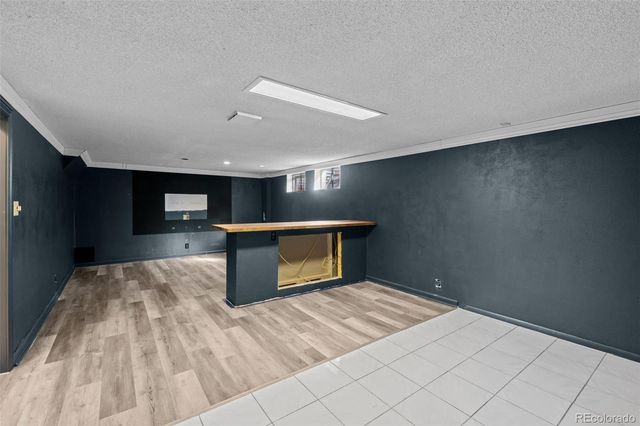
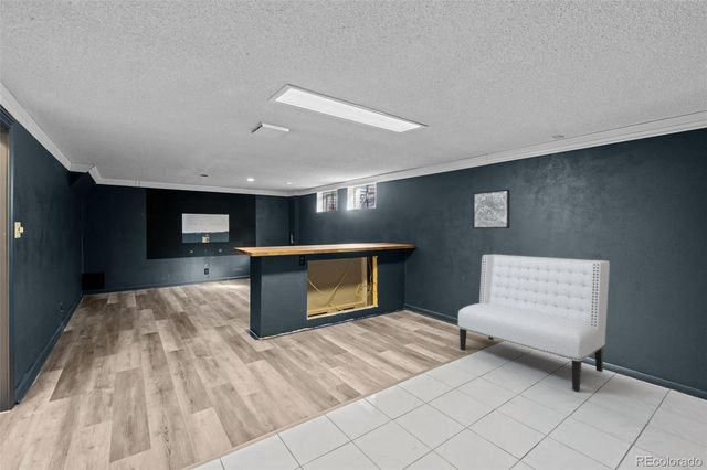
+ sofa (527, 309)
+ wall art (490, 210)
